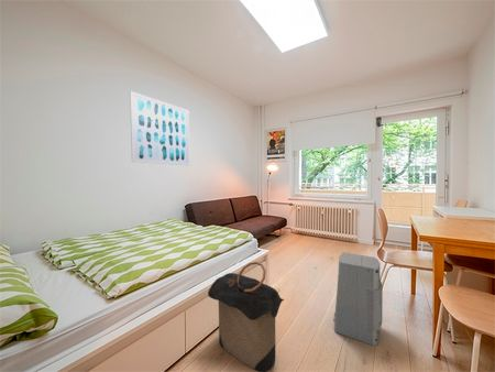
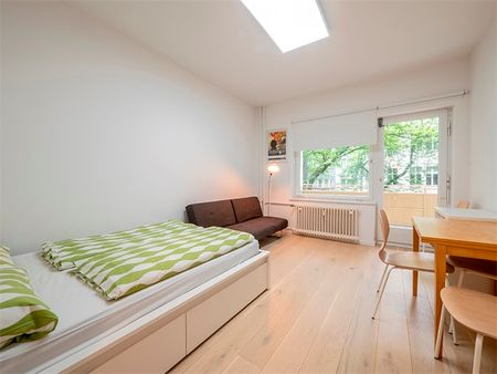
- air purifier (356, 294)
- laundry hamper (243, 307)
- wall art (163, 133)
